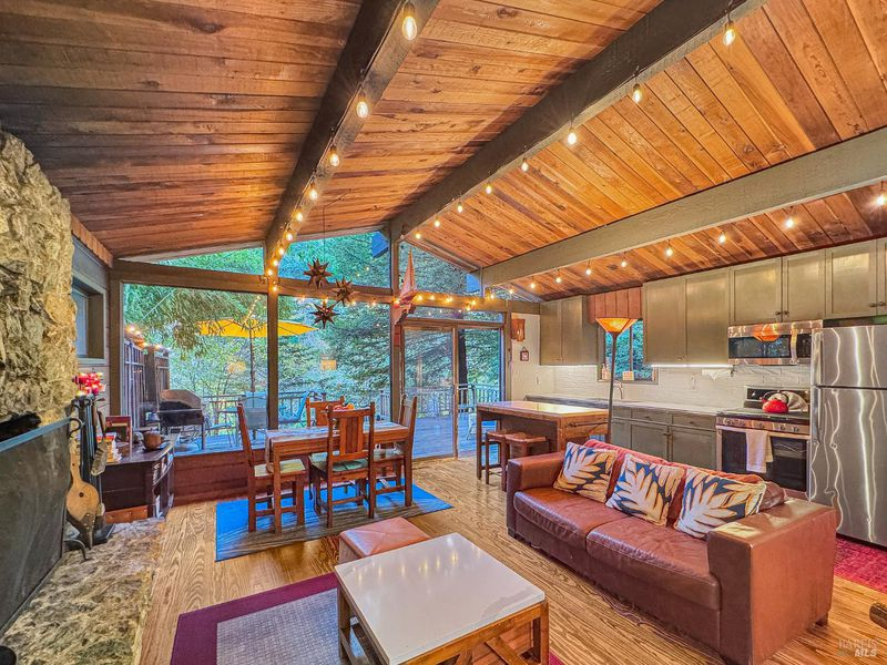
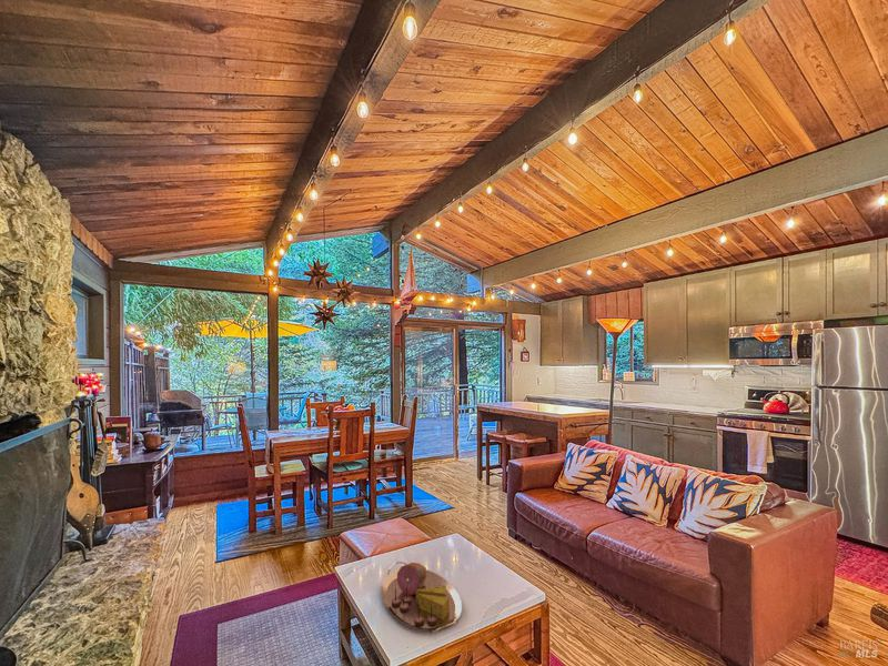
+ serving tray (420, 585)
